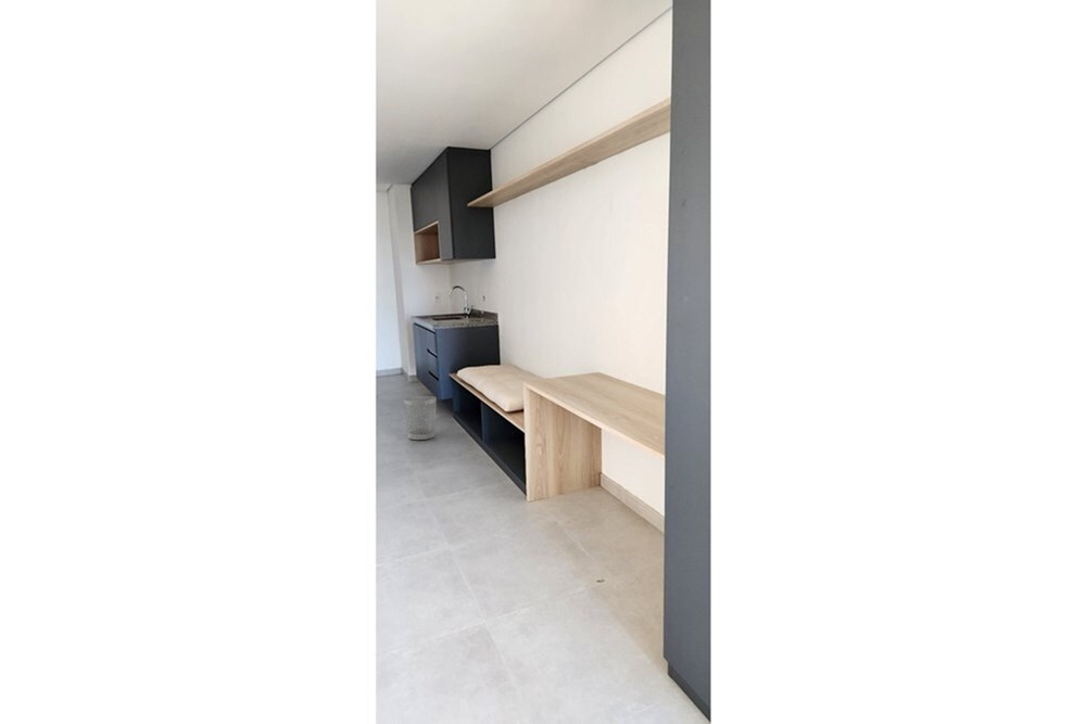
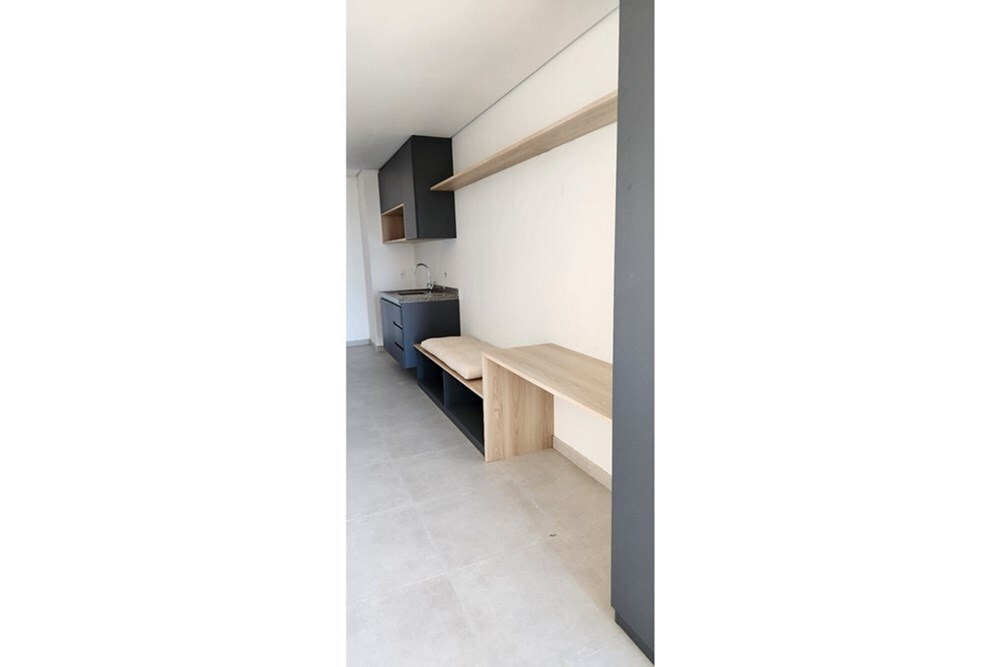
- wastebasket (420, 417)
